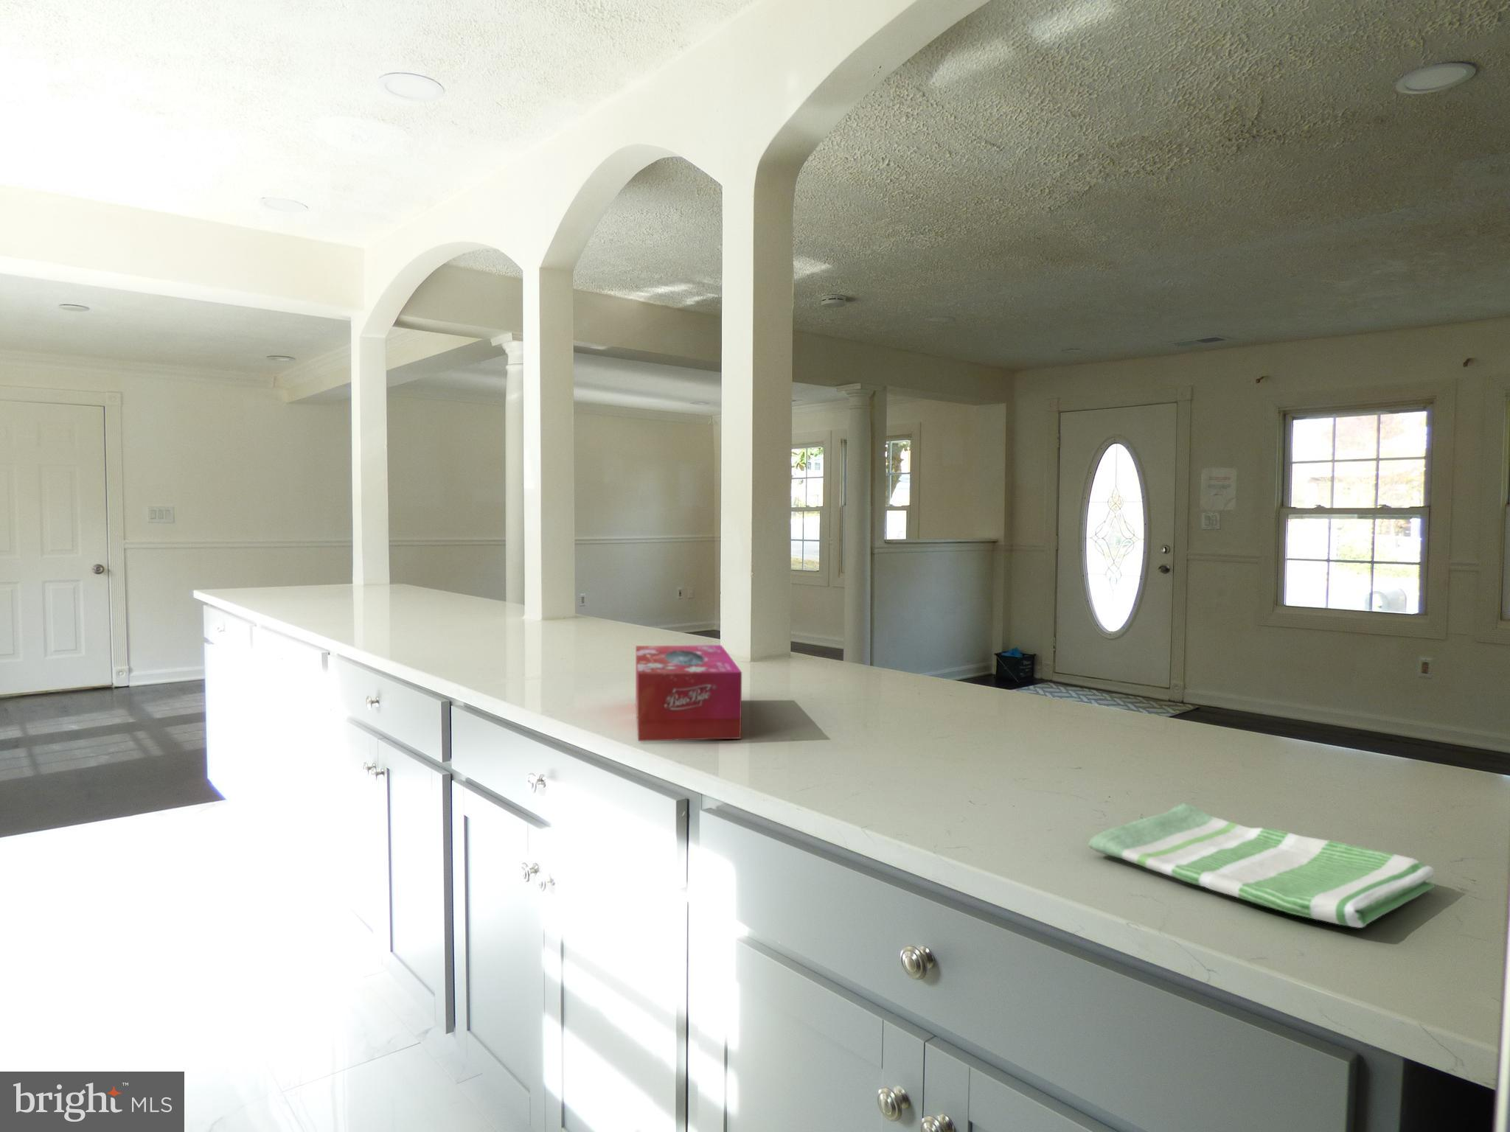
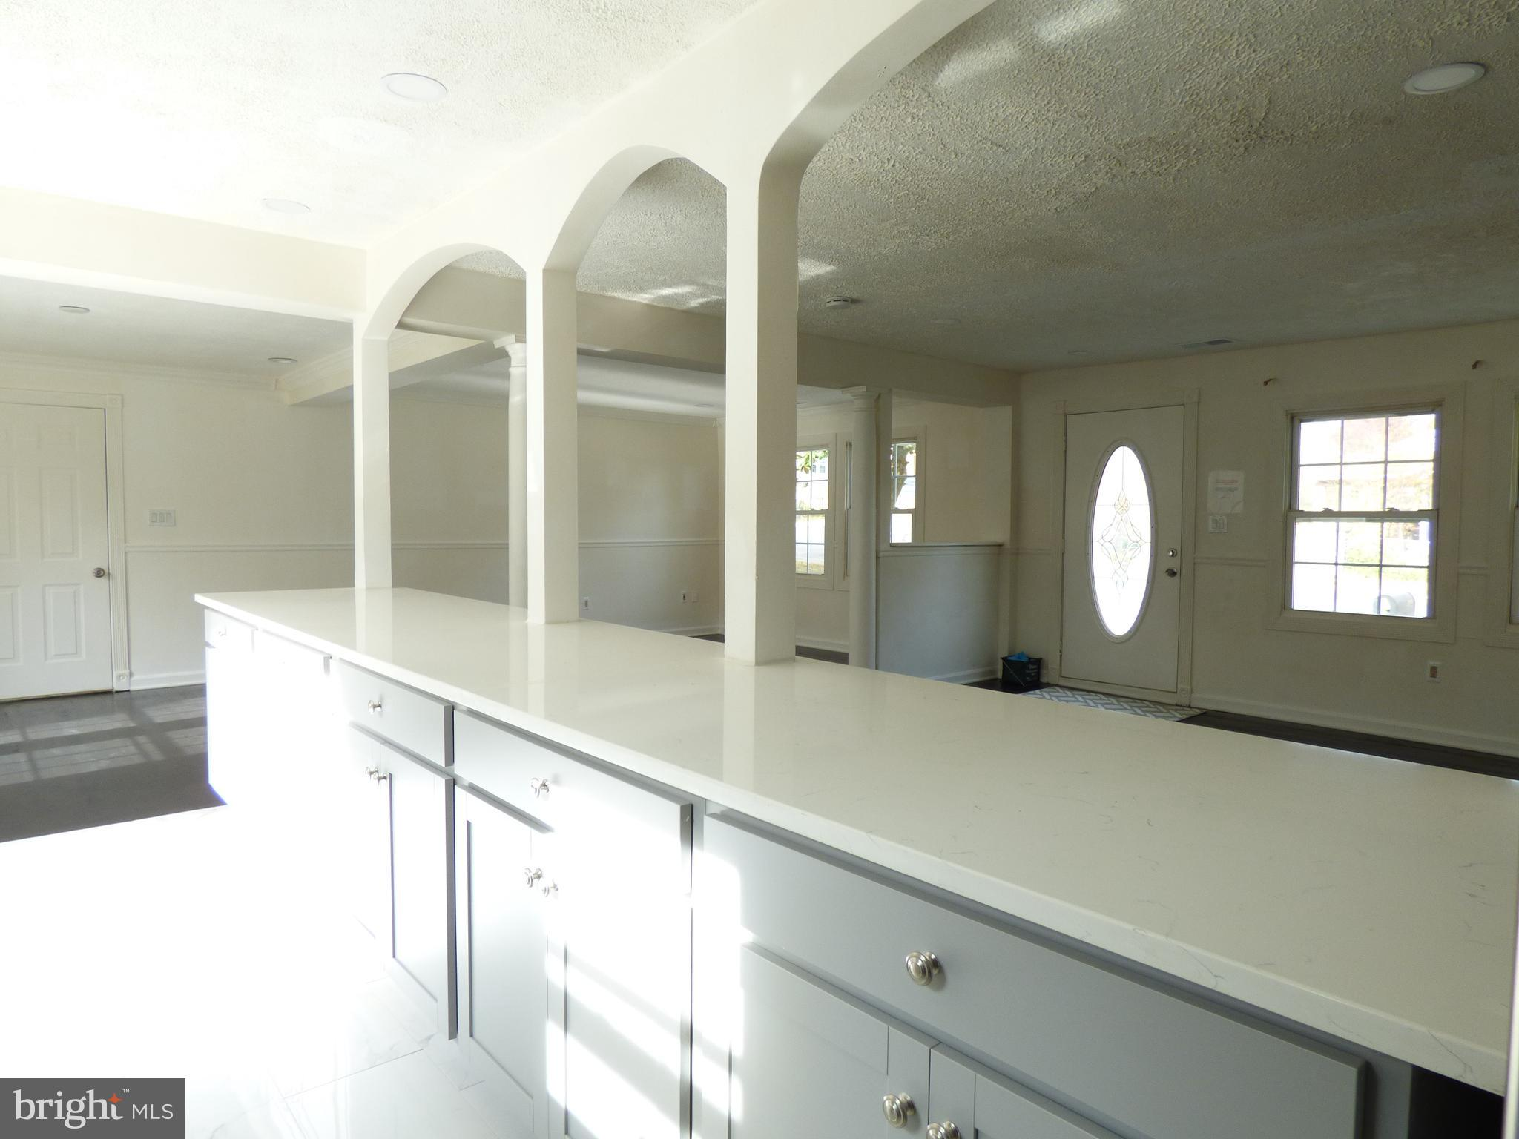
- tissue box (684, 687)
- dish towel (1254, 857)
